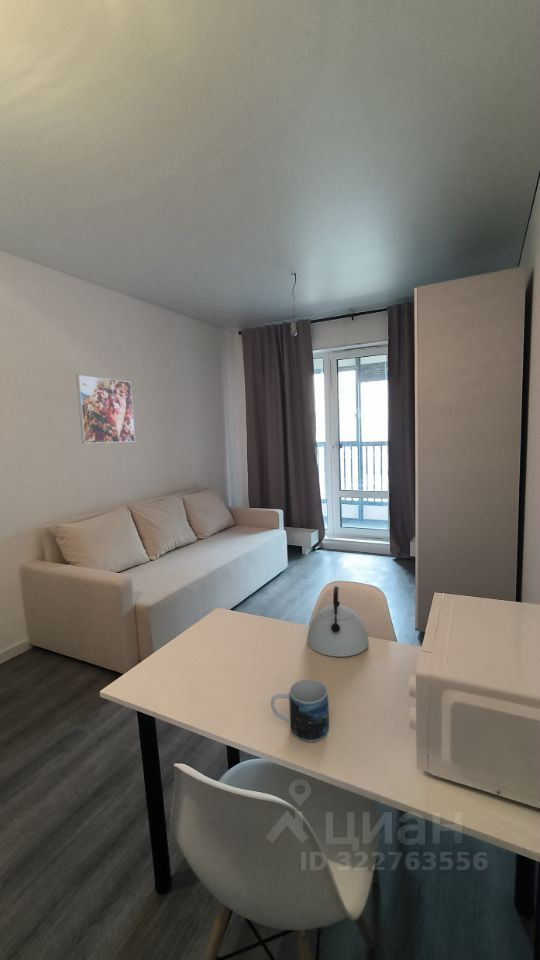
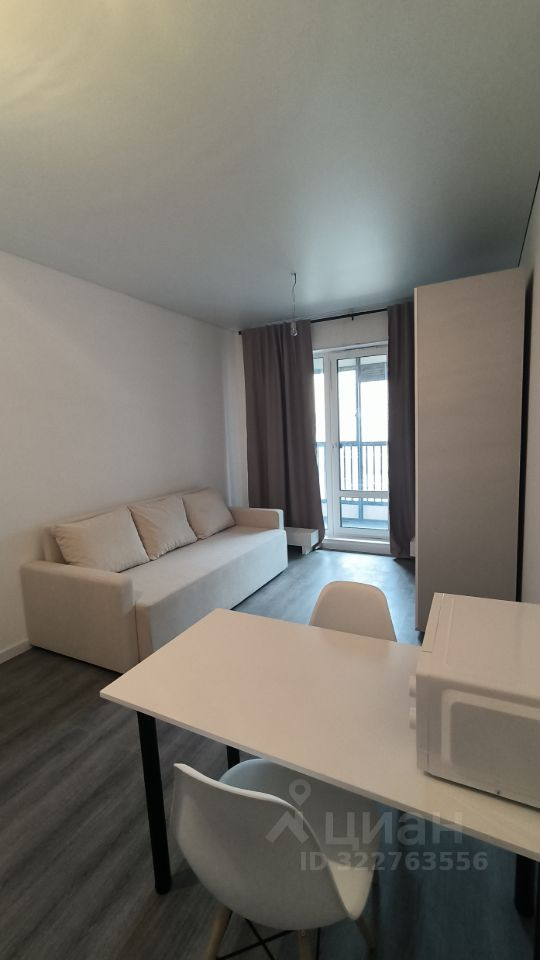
- kettle (336, 615)
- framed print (107, 410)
- mug (299, 709)
